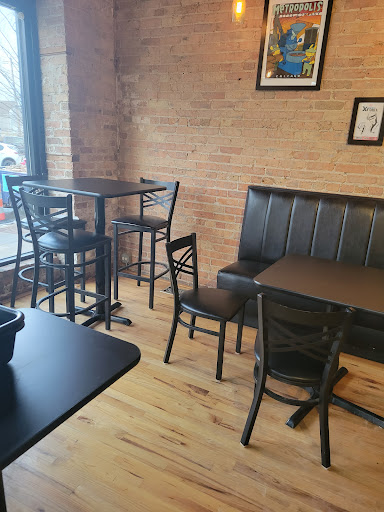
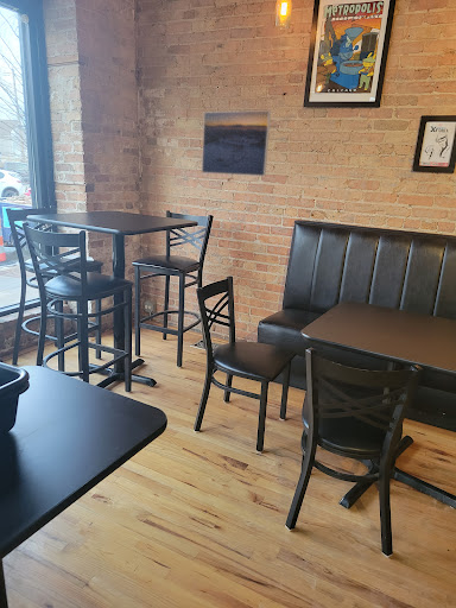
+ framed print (234, 144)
